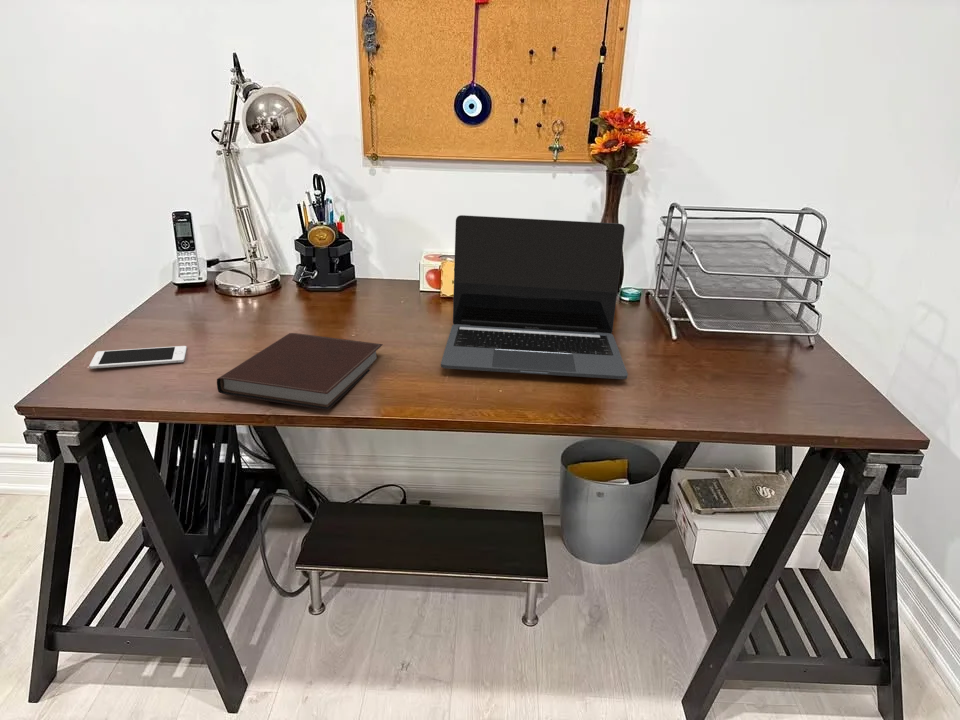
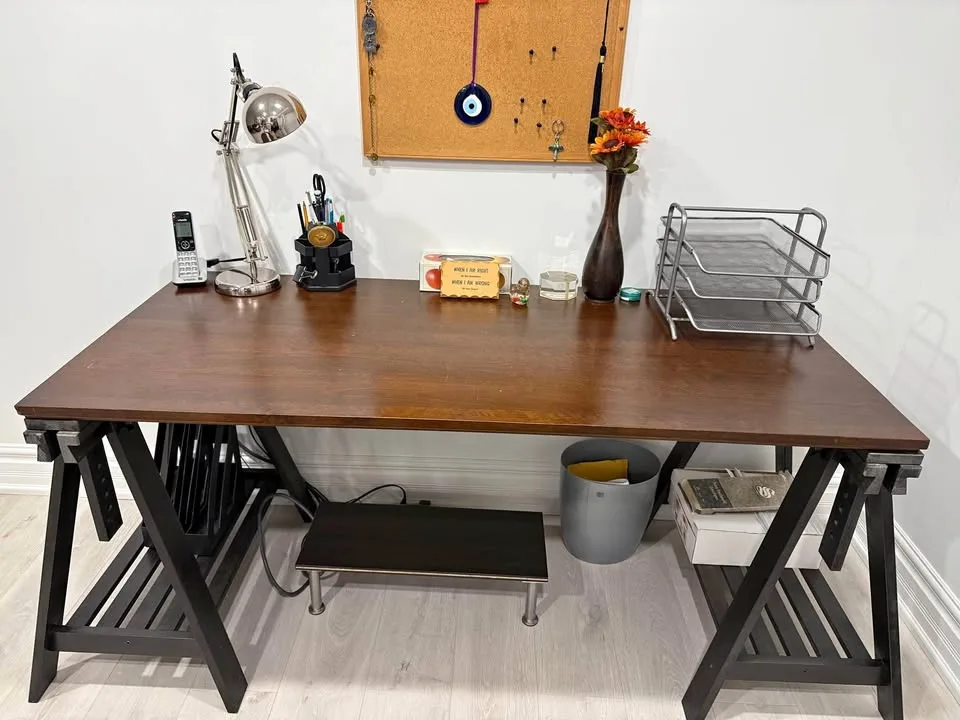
- notebook (306, 367)
- laptop (537, 293)
- cell phone (140, 356)
